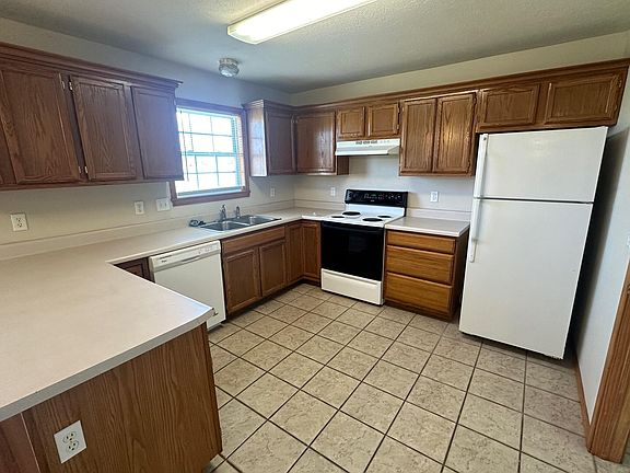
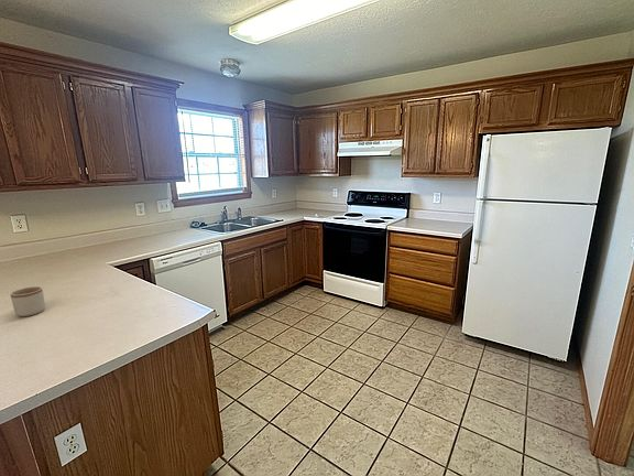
+ mug (30, 300)
